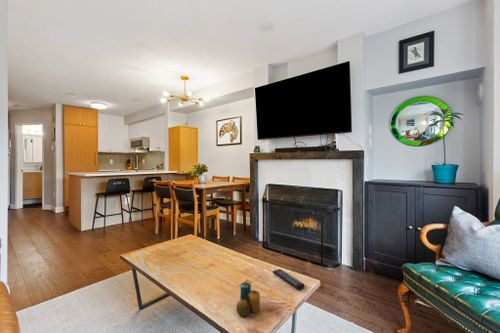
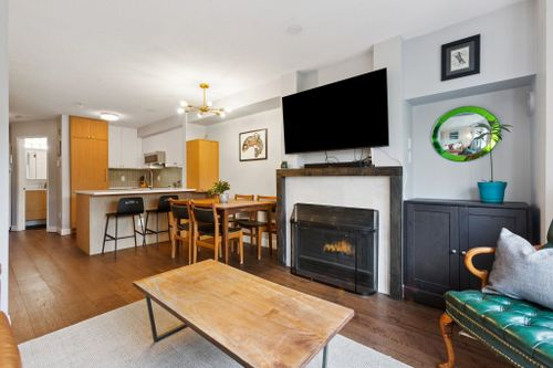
- remote control (287, 278)
- candle (248, 299)
